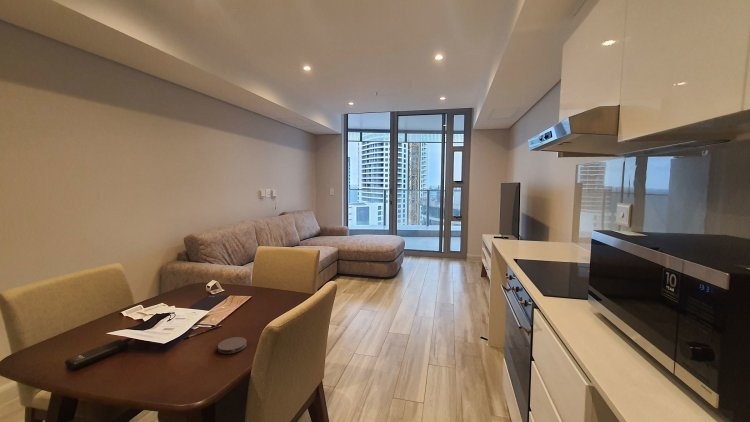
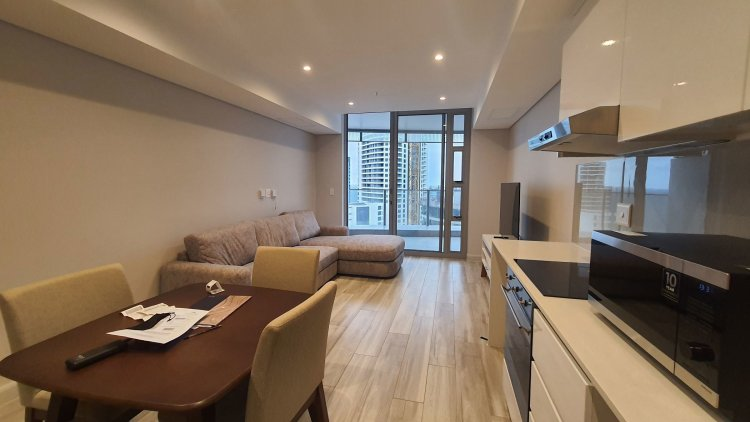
- coaster (232, 345)
